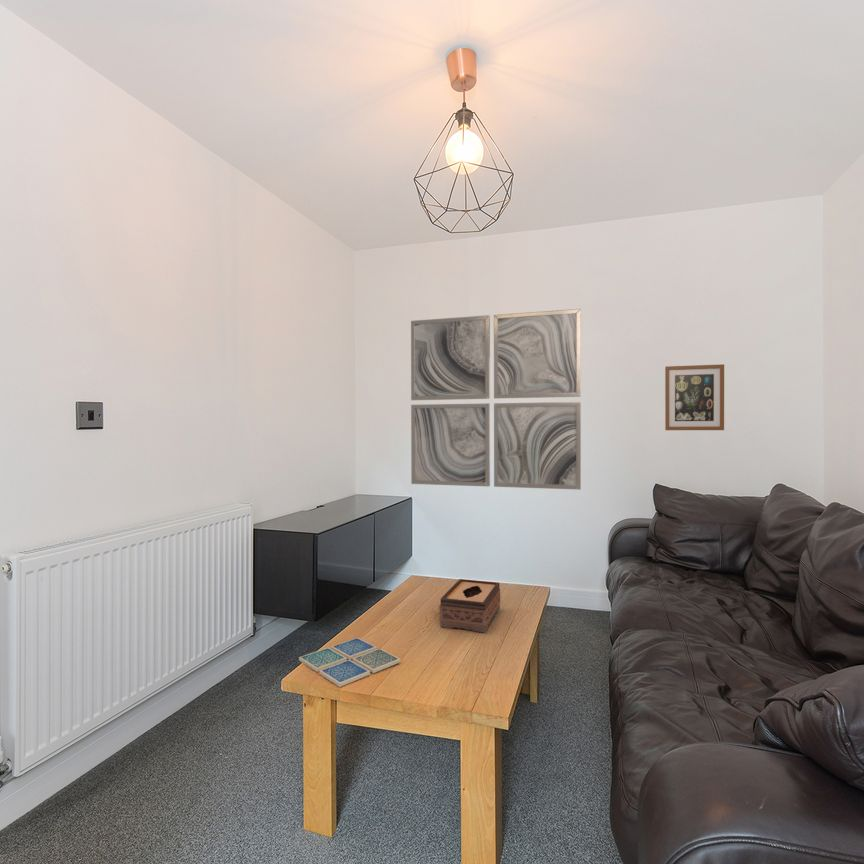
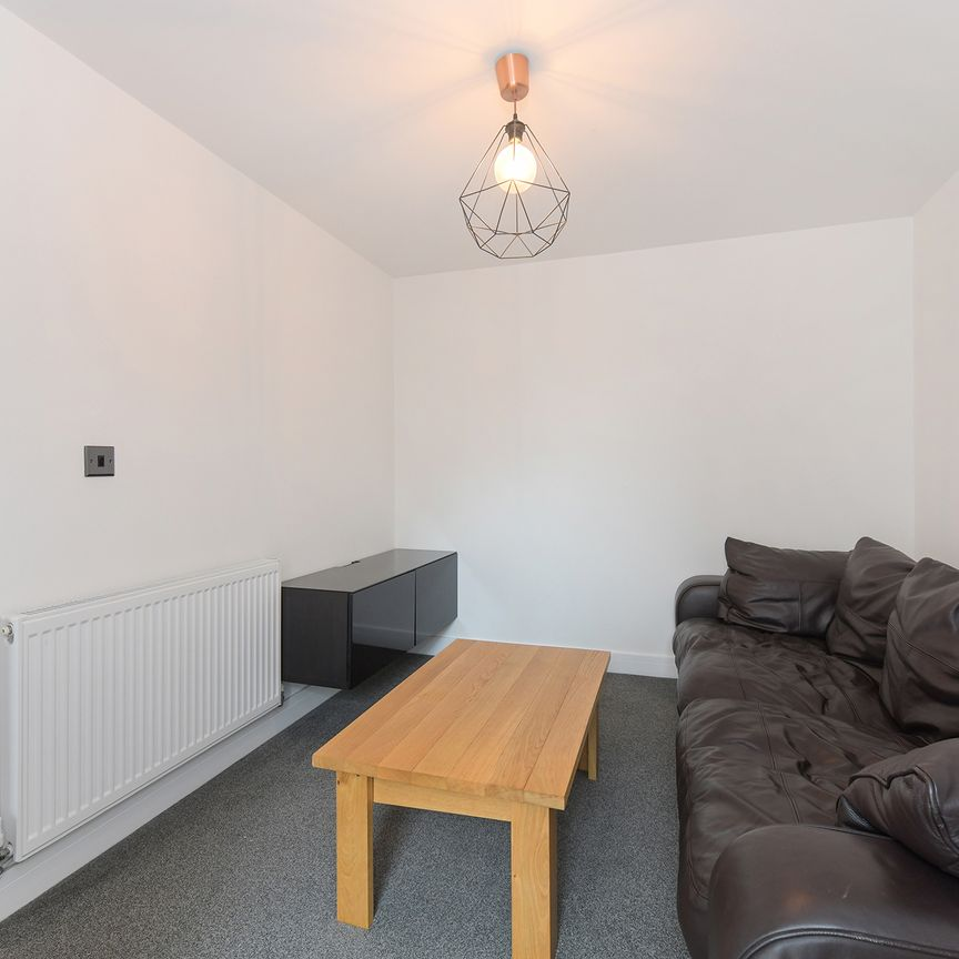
- tissue box (471, 603)
- drink coaster (349, 659)
- wall art (694, 397)
- wall art (489, 403)
